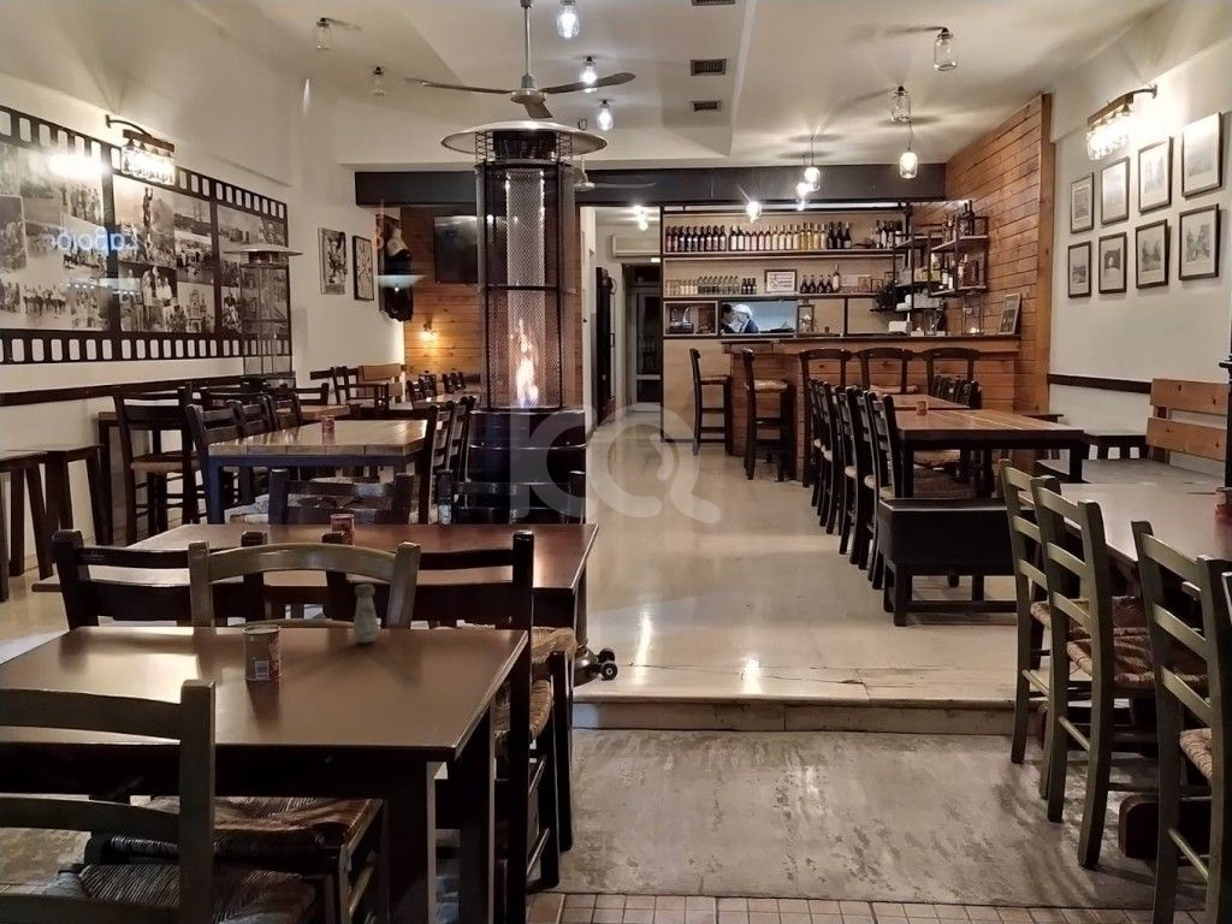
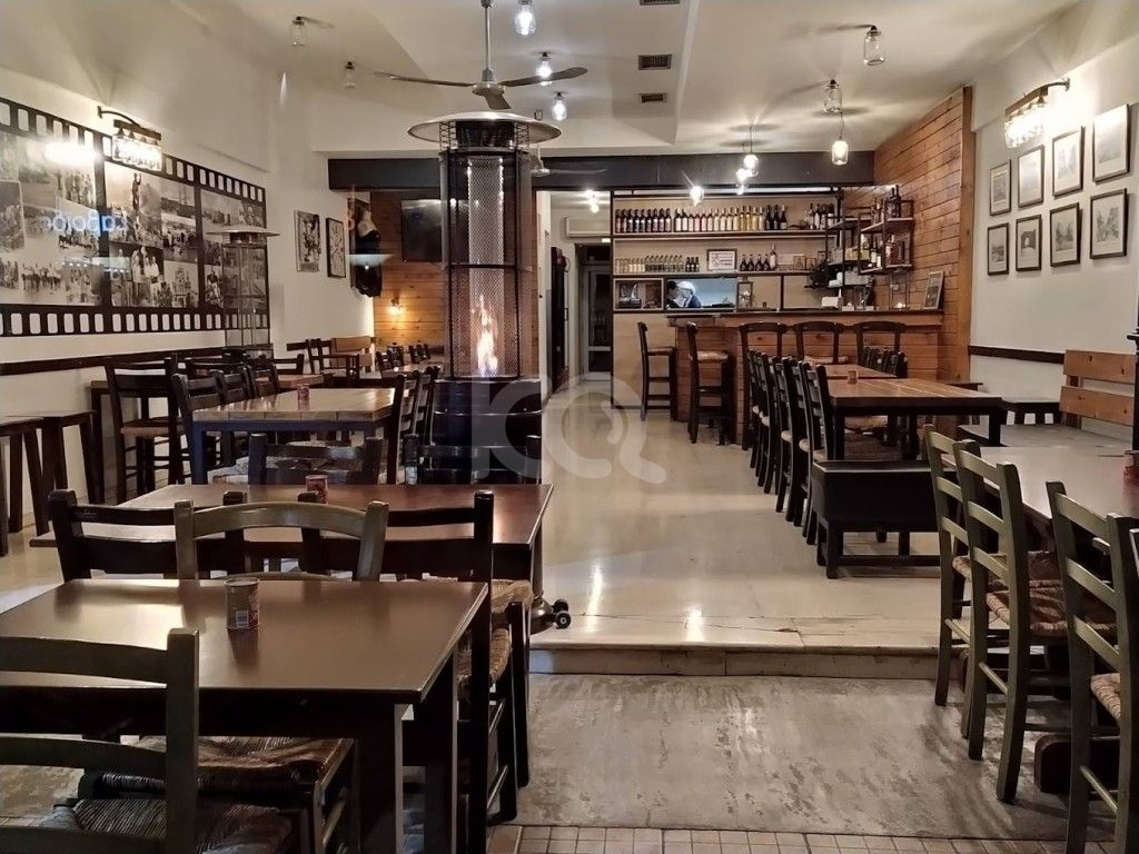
- salt shaker (365, 612)
